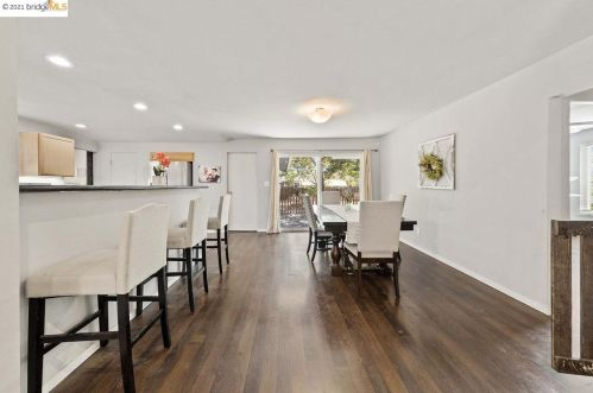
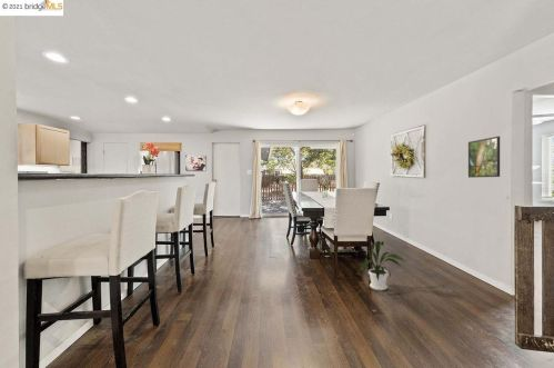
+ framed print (483, 158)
+ house plant (380, 262)
